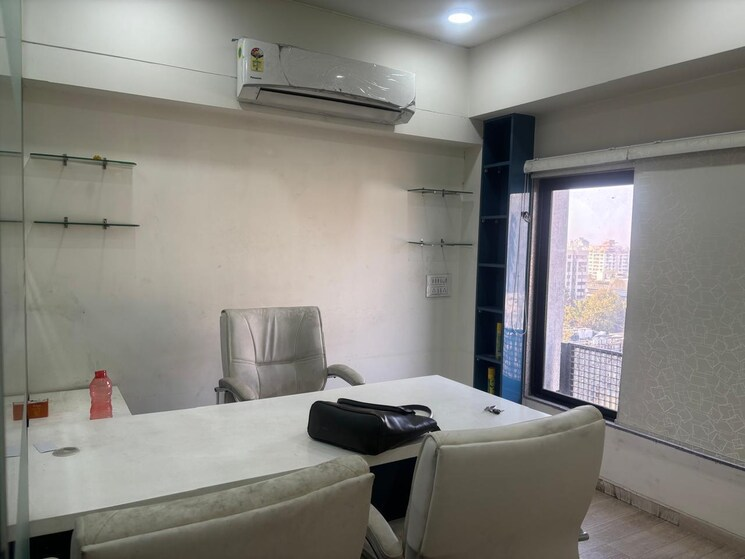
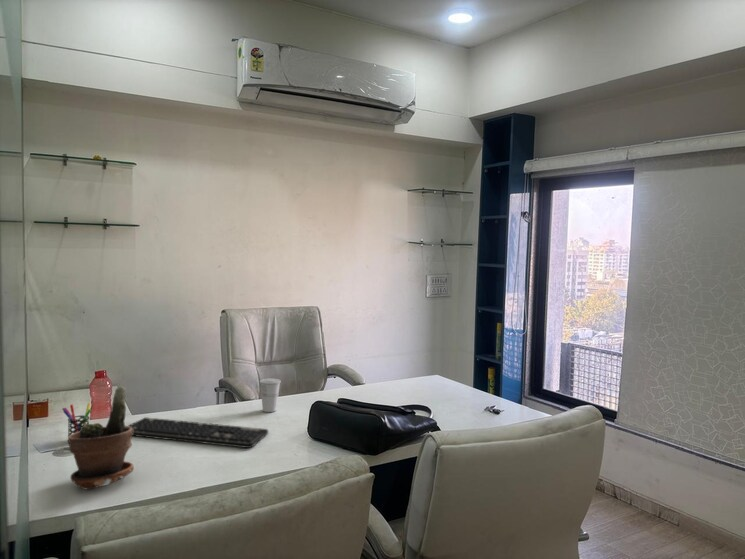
+ keyboard (194, 430)
+ pen holder (79, 421)
+ potted plant (101, 436)
+ cup (269, 395)
